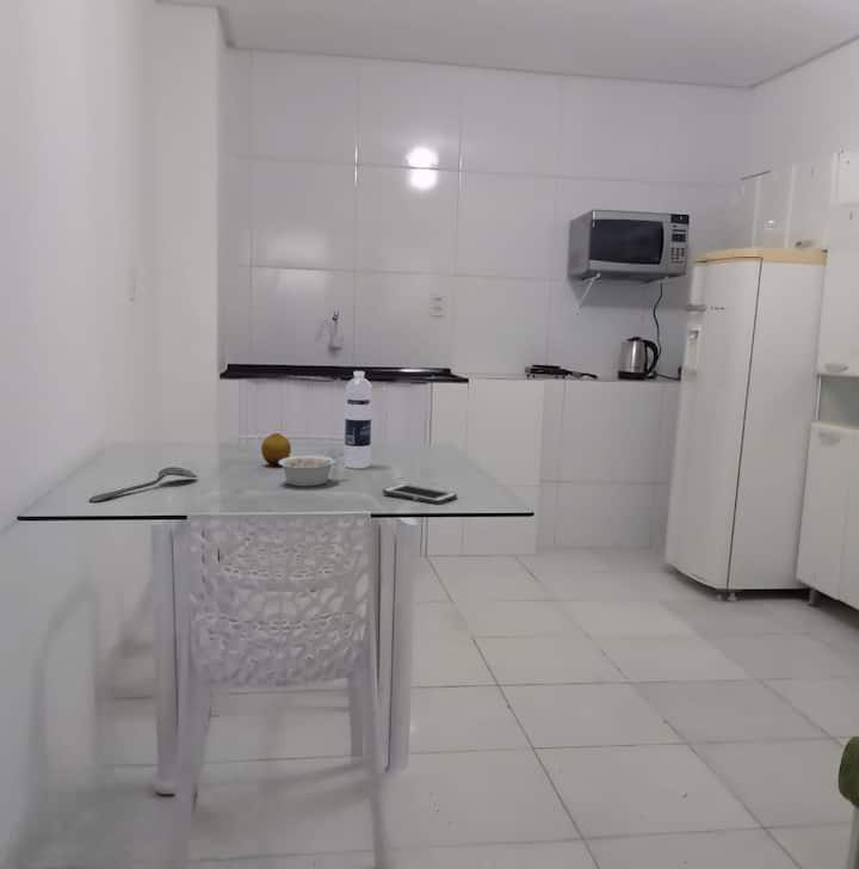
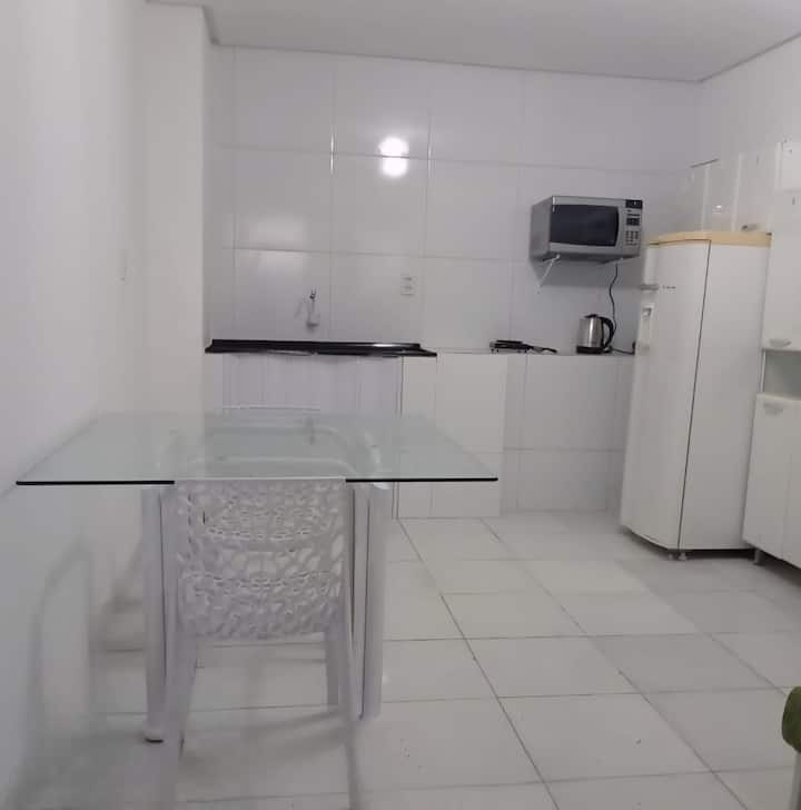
- legume (308, 469)
- spoon (148, 482)
- fruit (276, 449)
- cell phone (419, 493)
- water bottle (358, 419)
